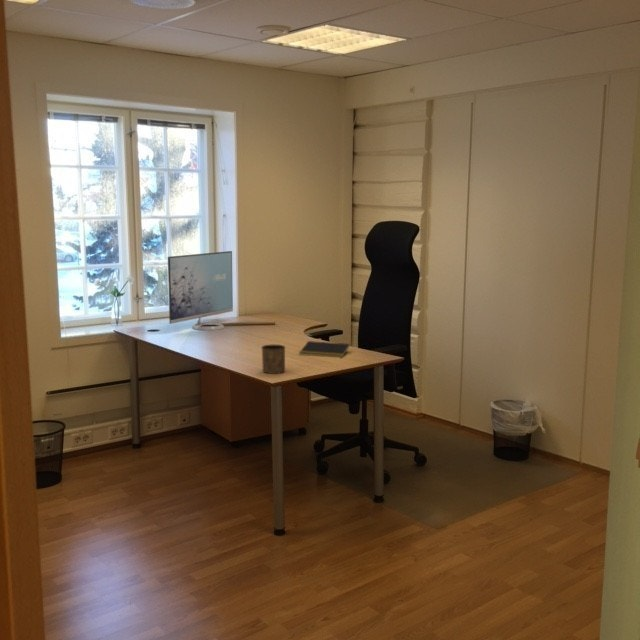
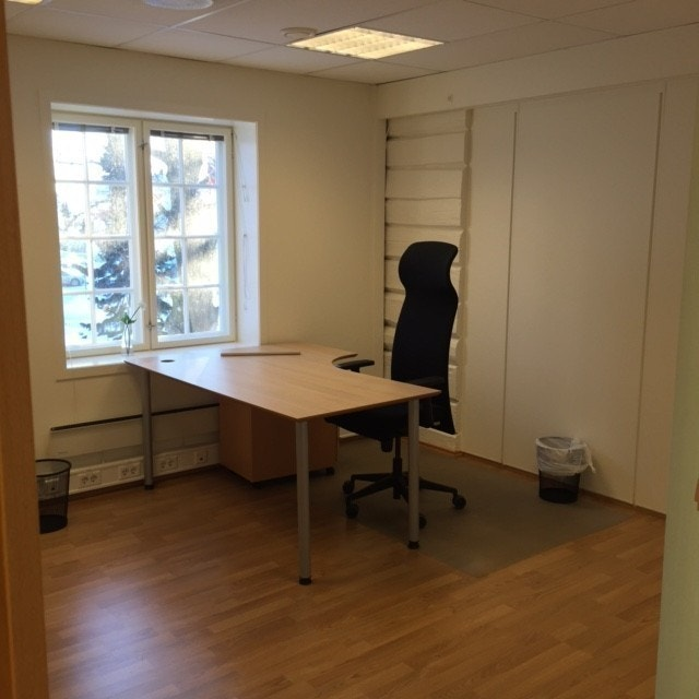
- notepad (324, 349)
- monitor (207, 291)
- cup (273, 359)
